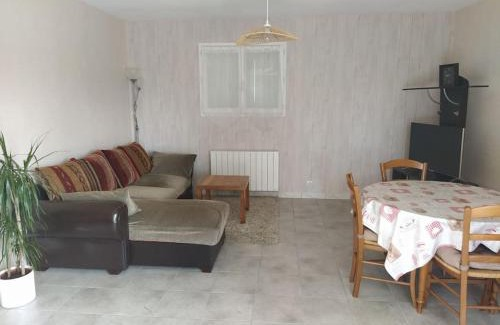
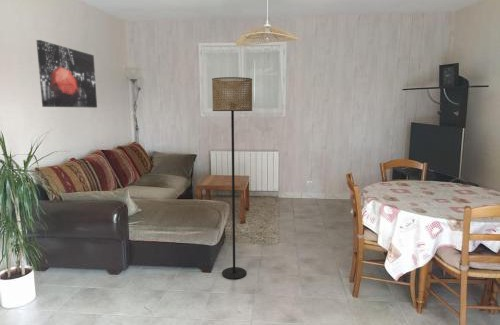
+ floor lamp (233, 180)
+ wall art (70, 78)
